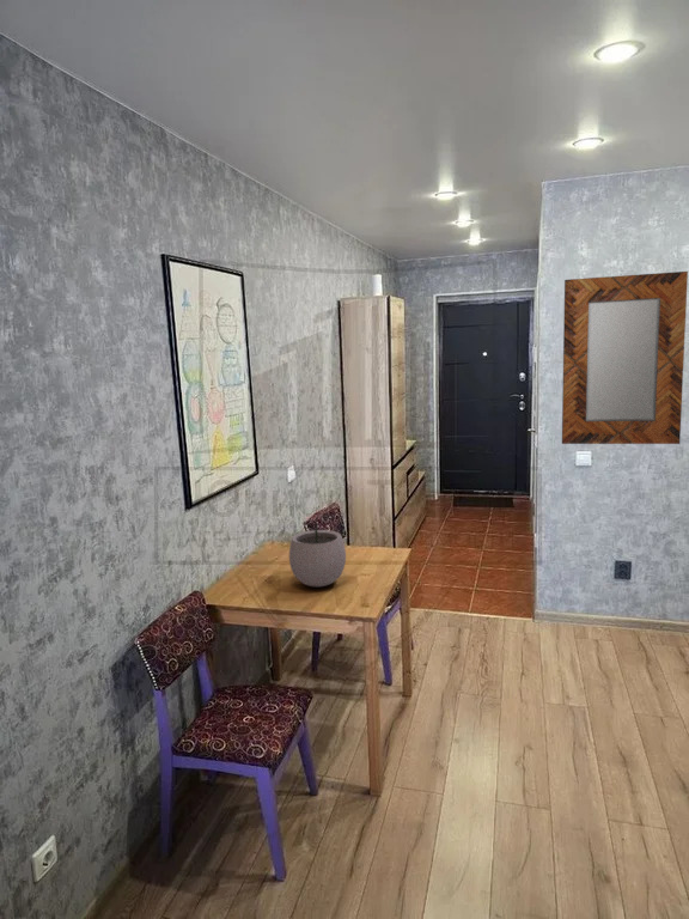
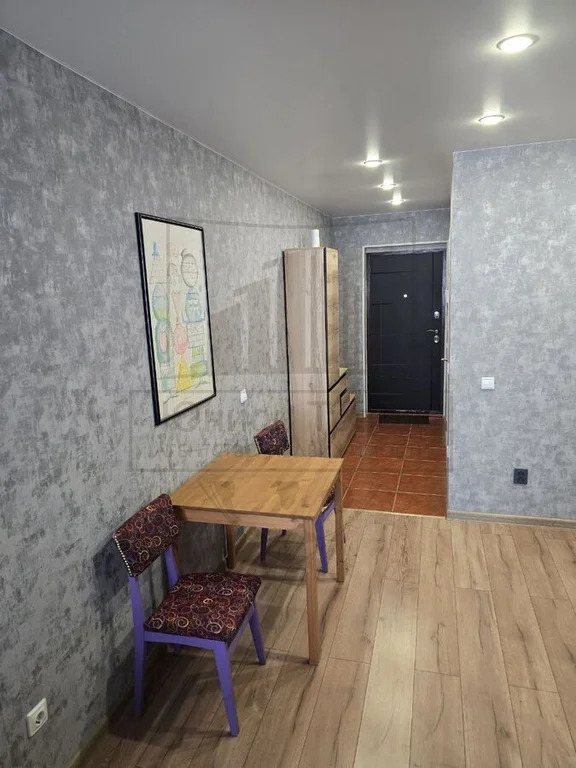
- home mirror (621, 361)
- plant pot (317, 549)
